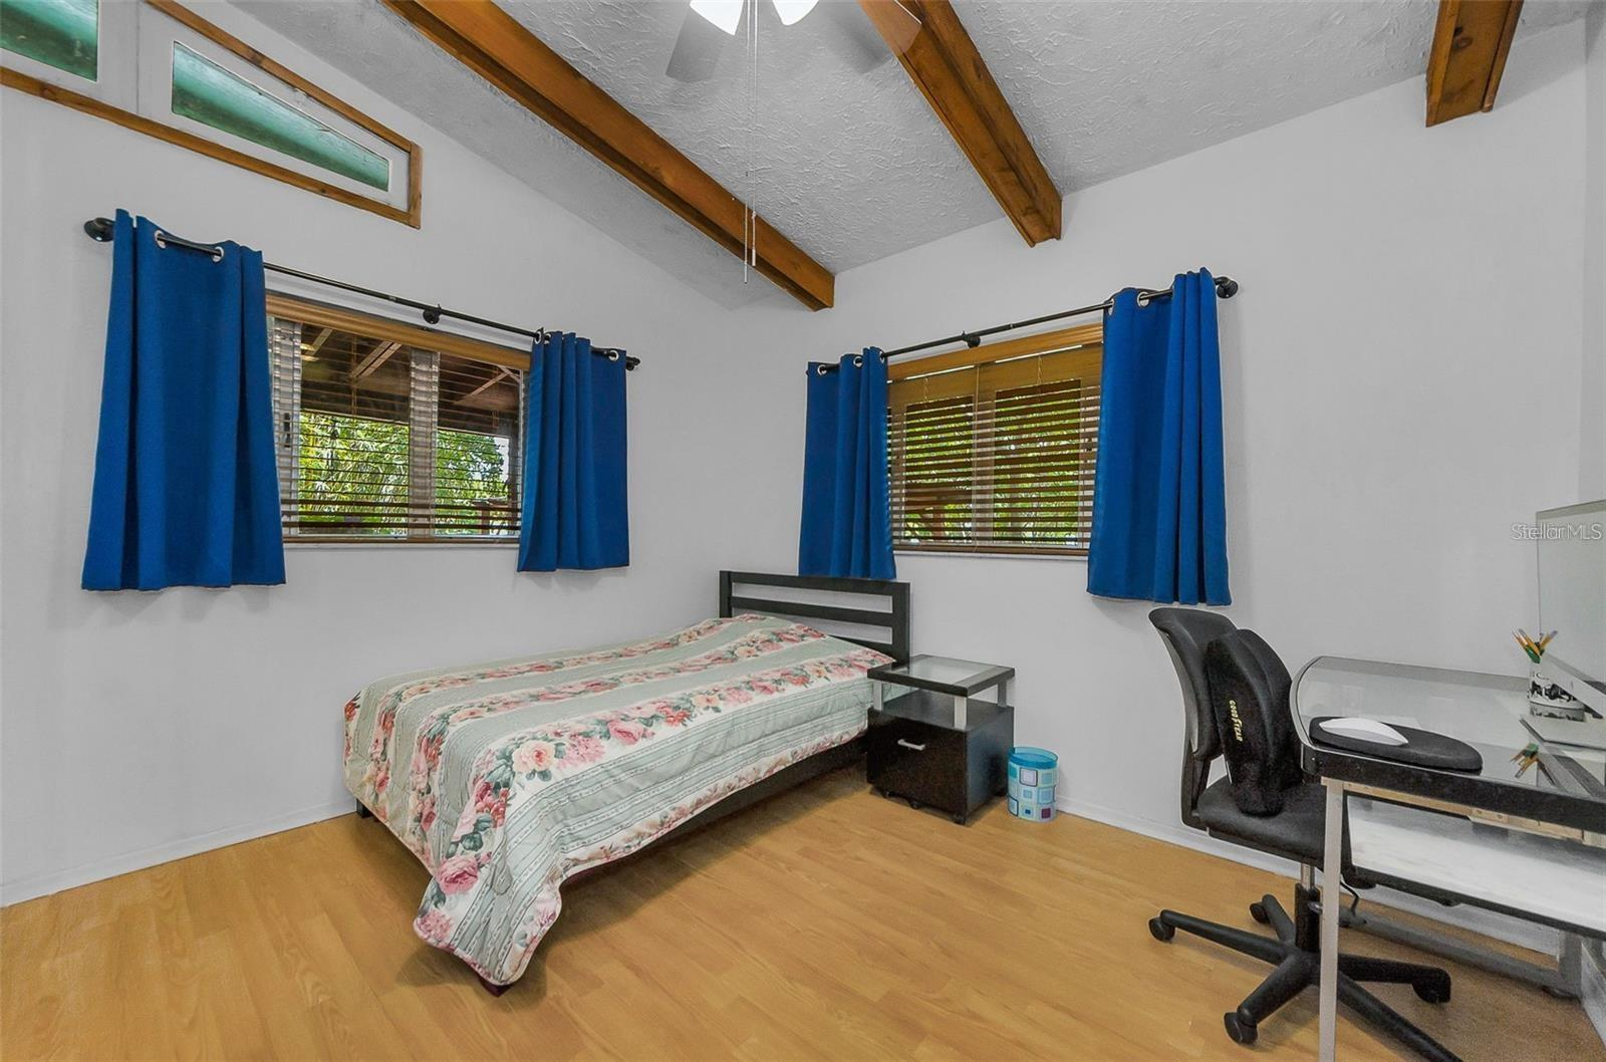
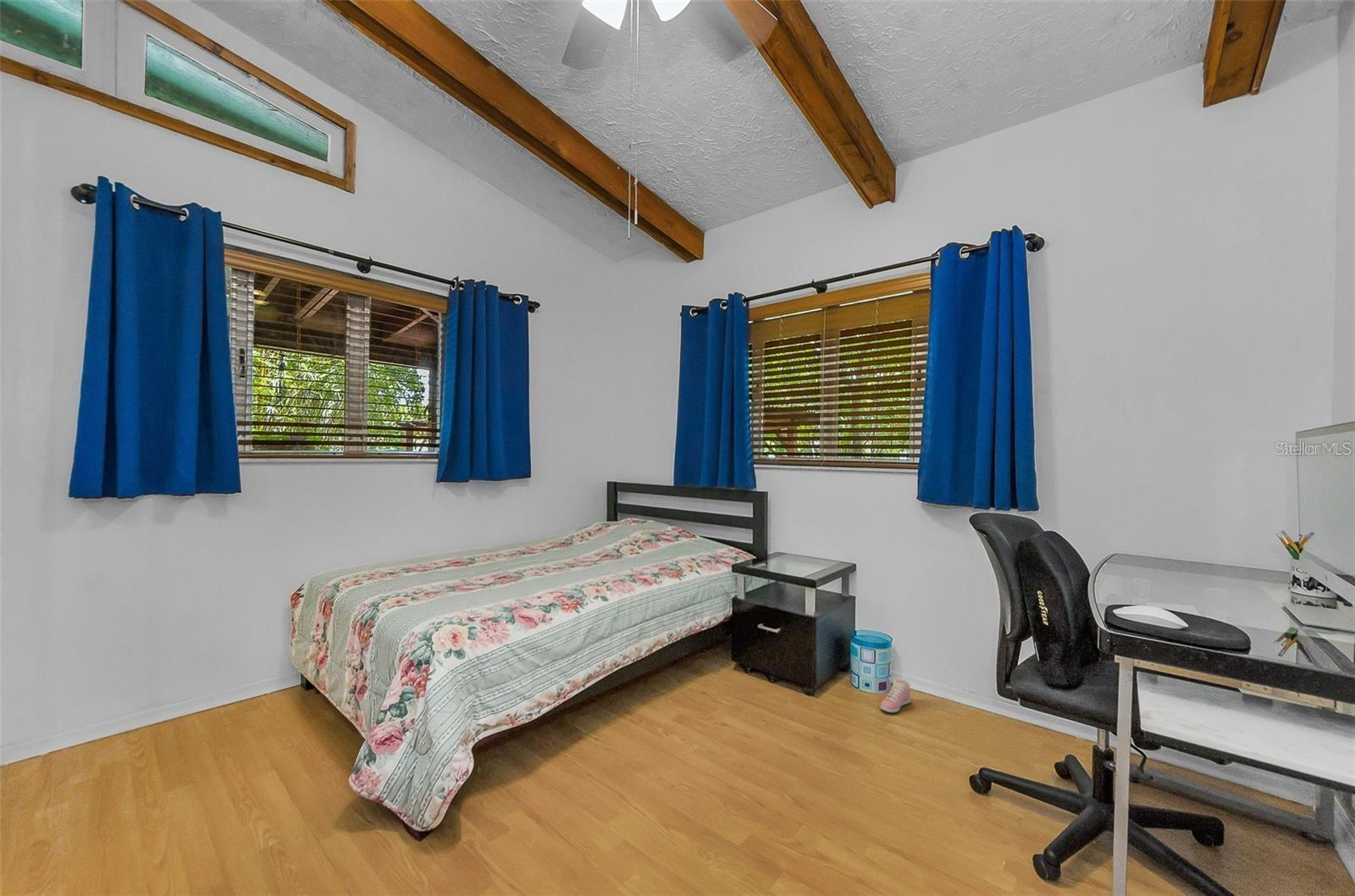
+ sneaker (895, 694)
